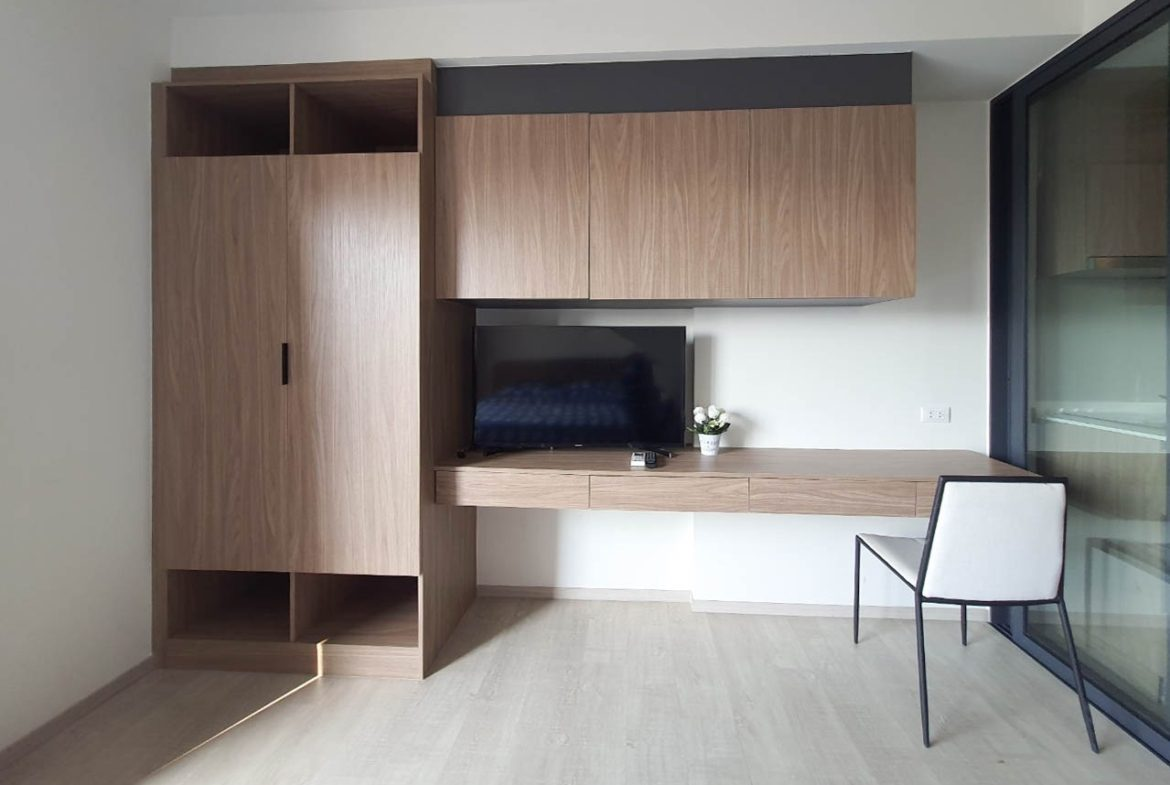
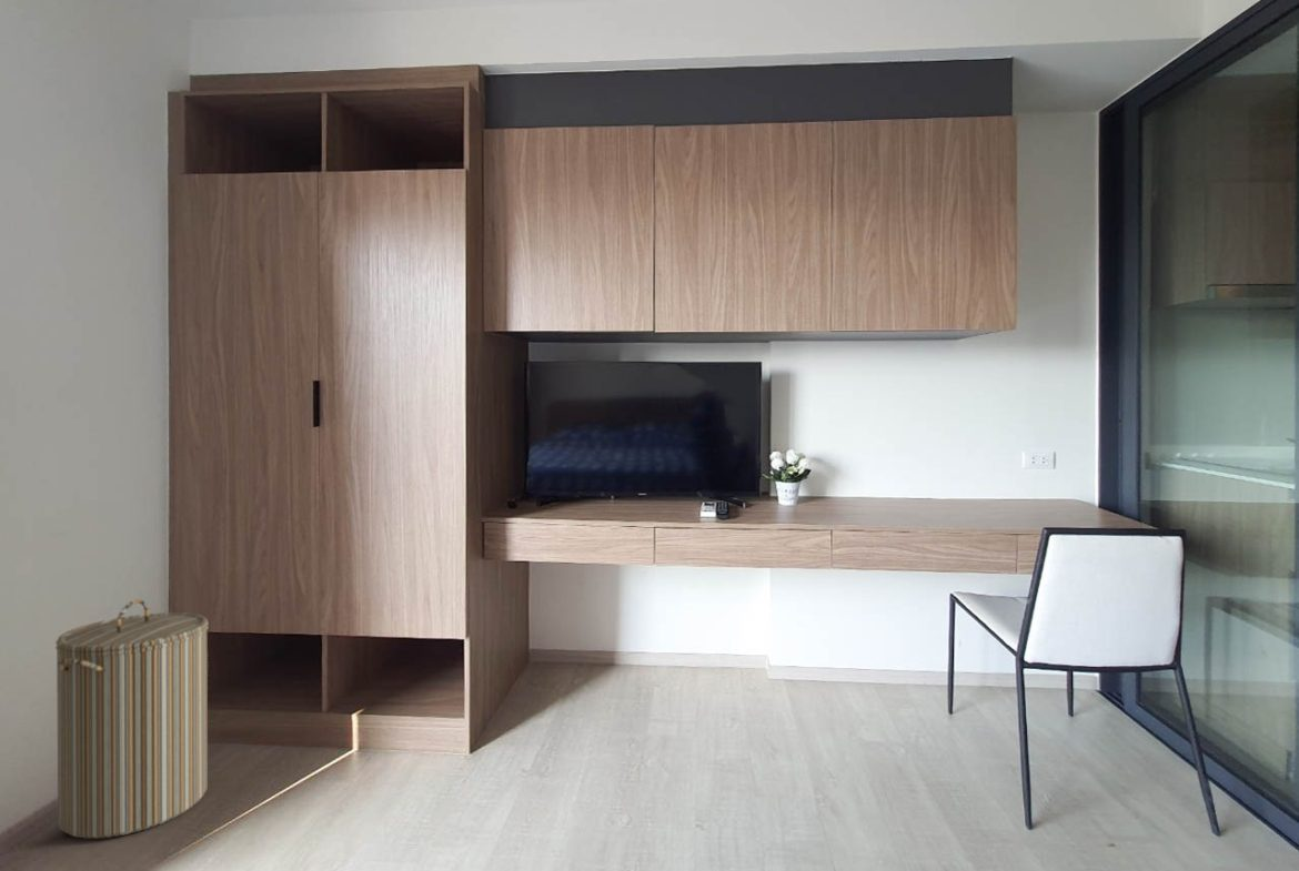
+ laundry hamper (135, 702)
